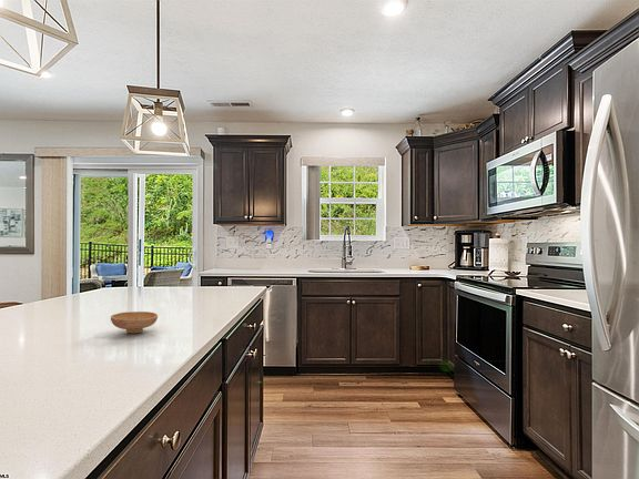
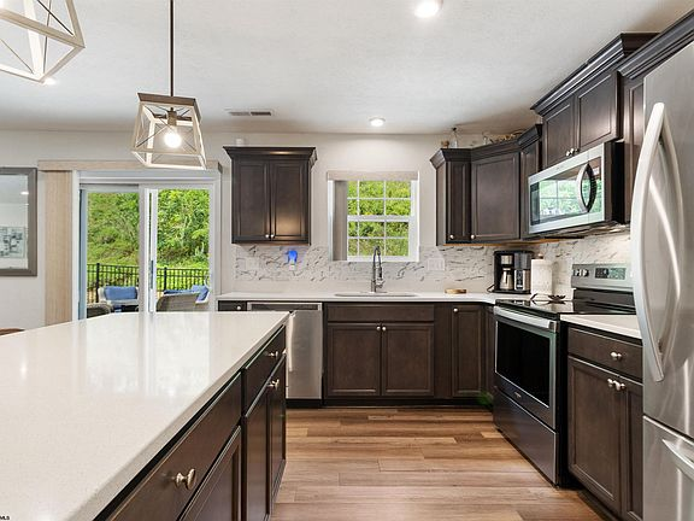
- bowl (134, 323)
